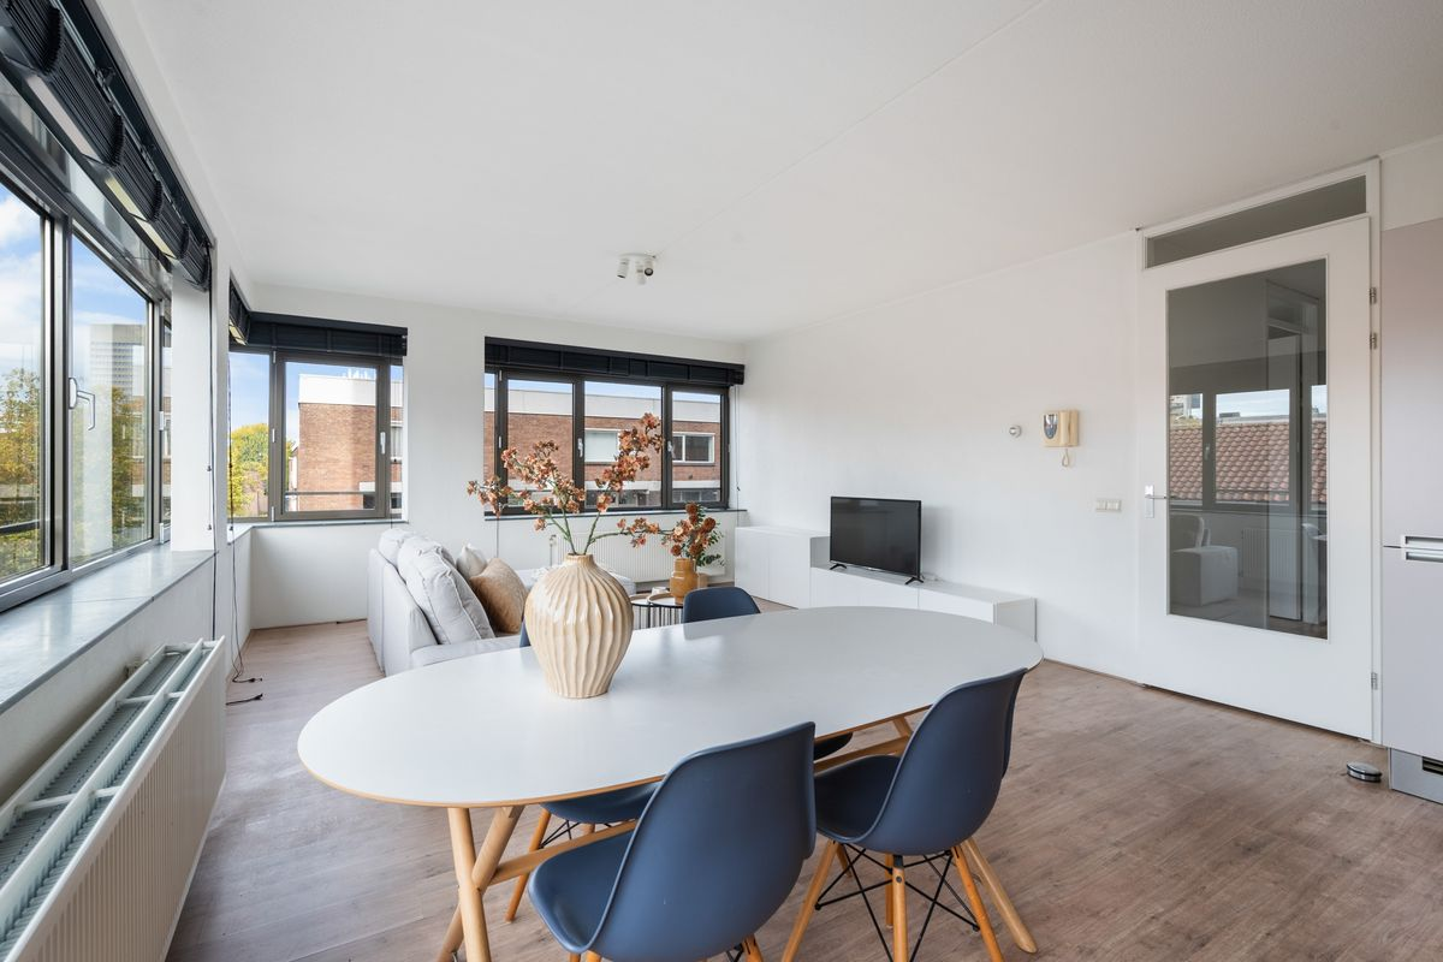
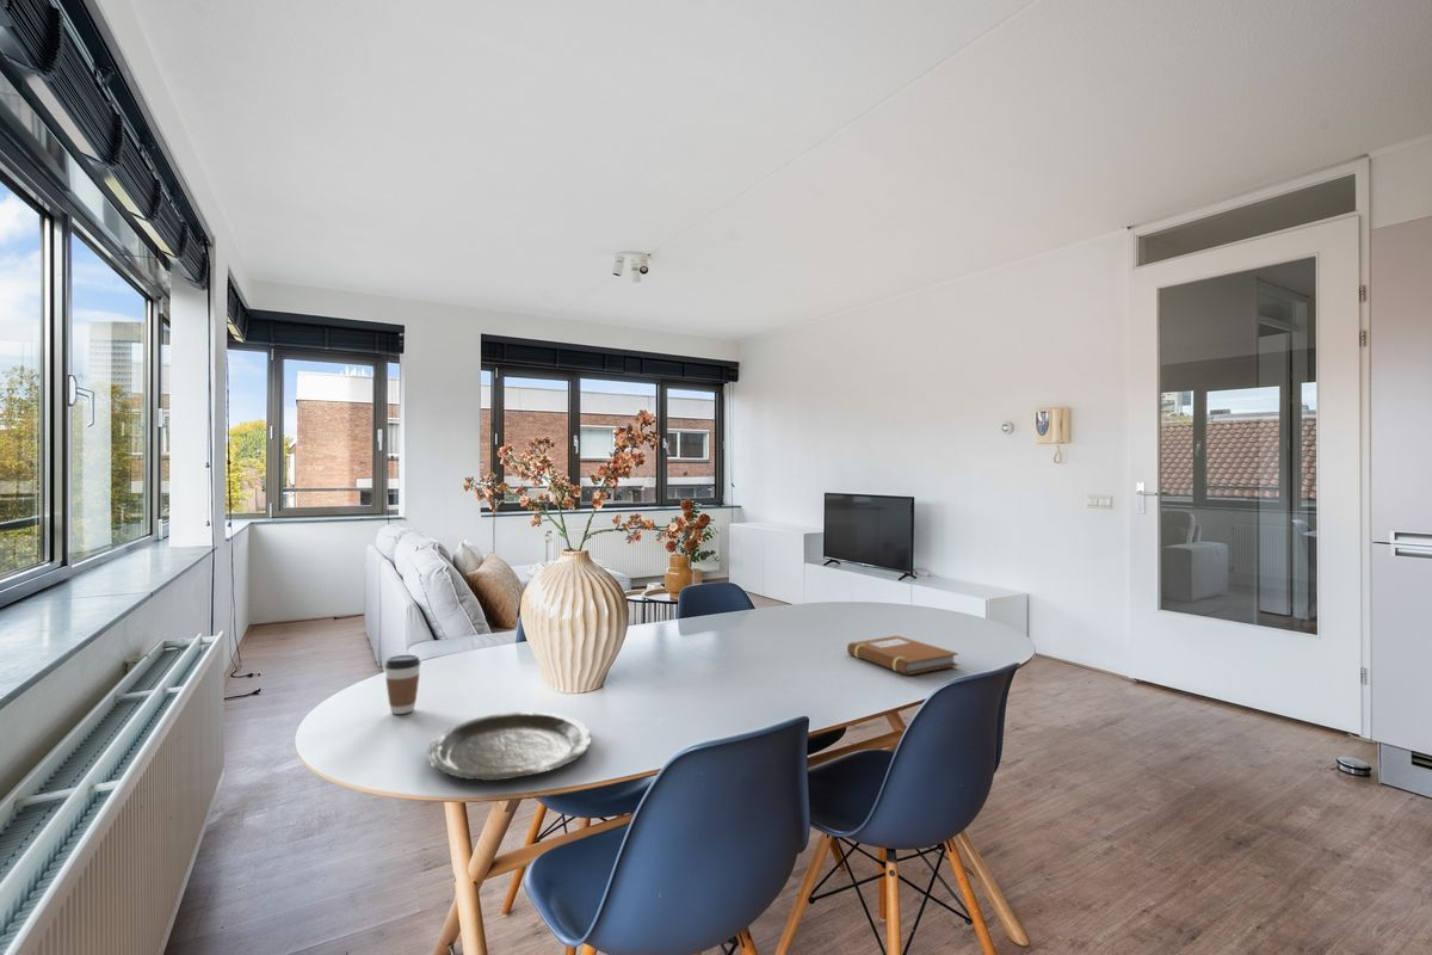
+ coffee cup (402, 683)
+ plate (512, 744)
+ notebook (899, 653)
